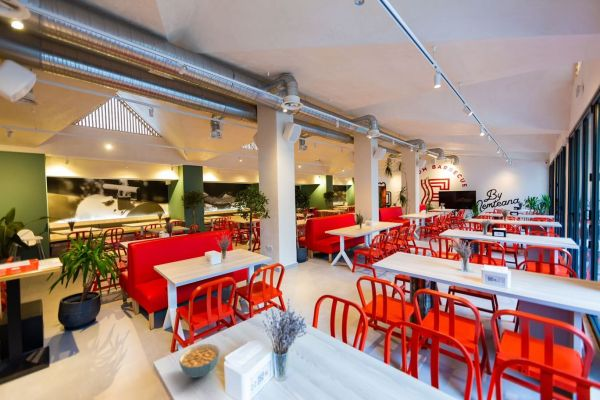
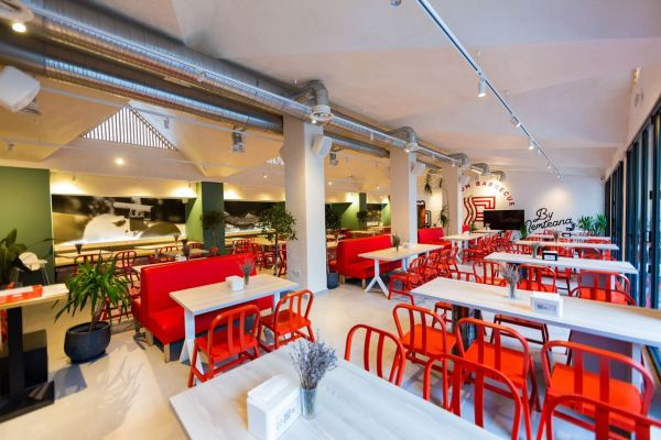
- cereal bowl (200, 363)
